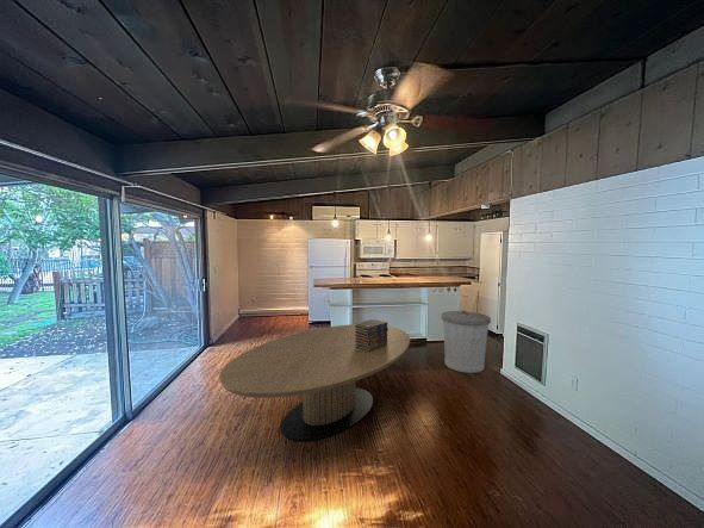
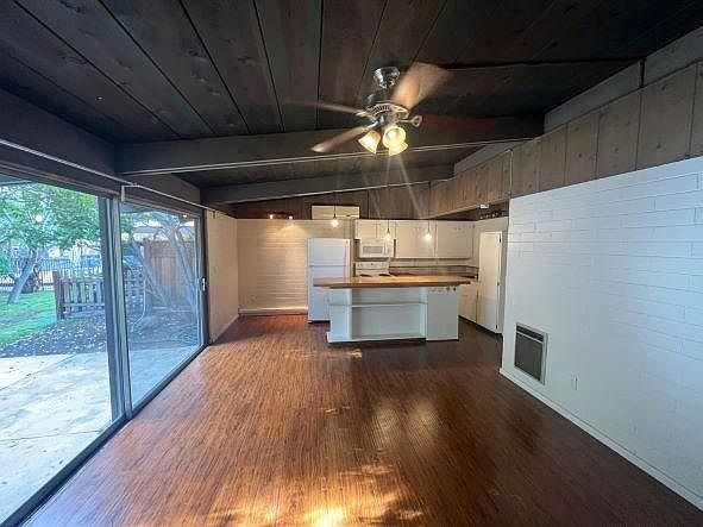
- book stack (370, 334)
- dining table (330, 379)
- trash can (465, 337)
